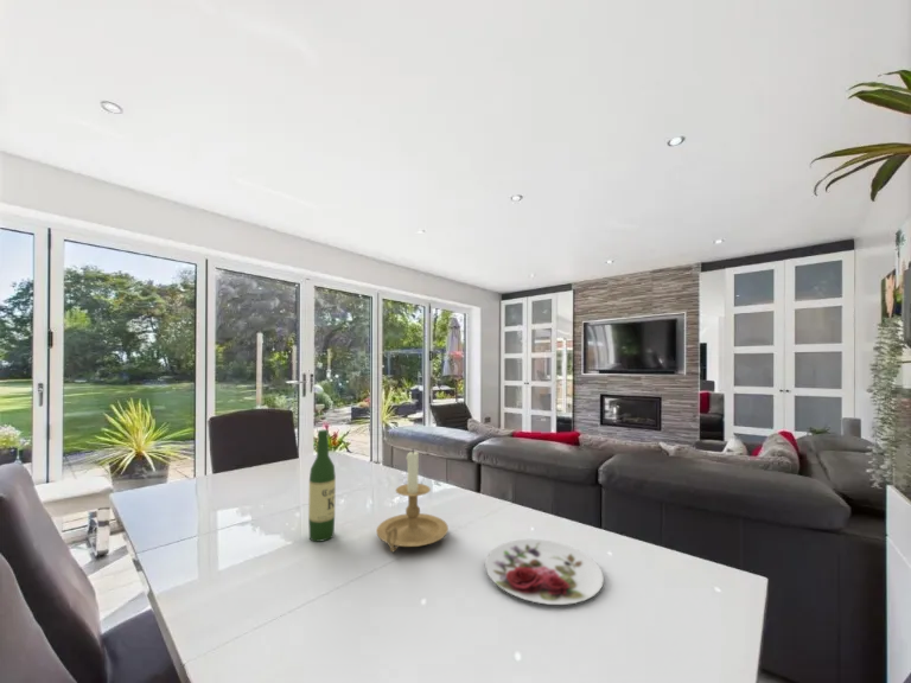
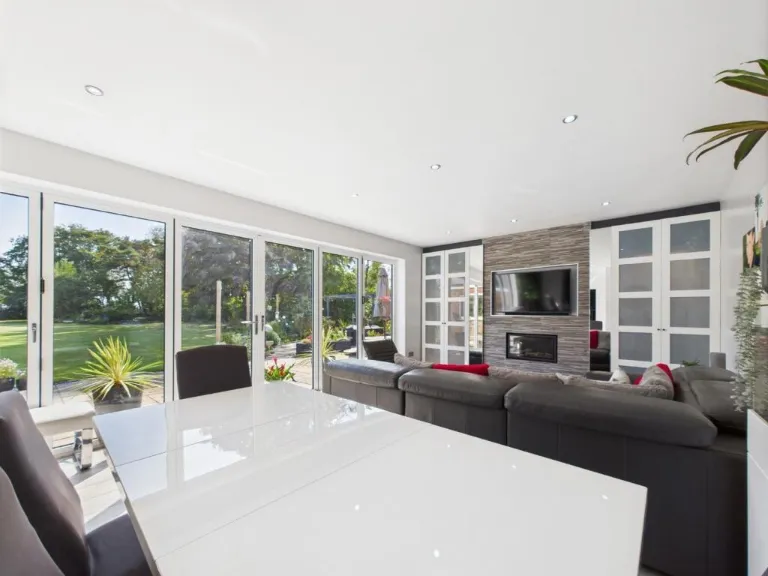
- plate (542, 566)
- wine bottle (323, 483)
- candle holder (412, 492)
